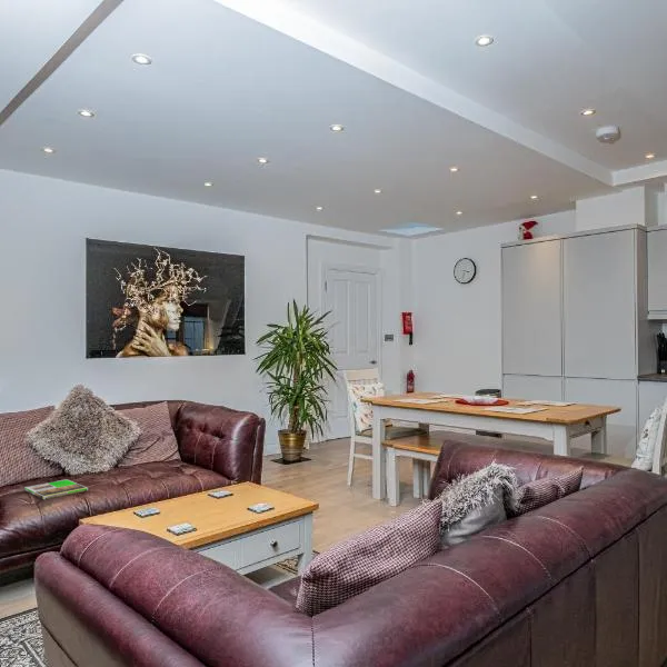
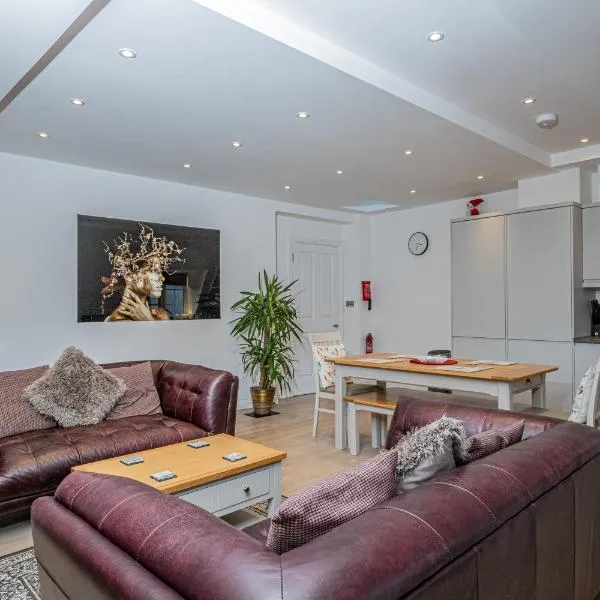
- magazine (56, 488)
